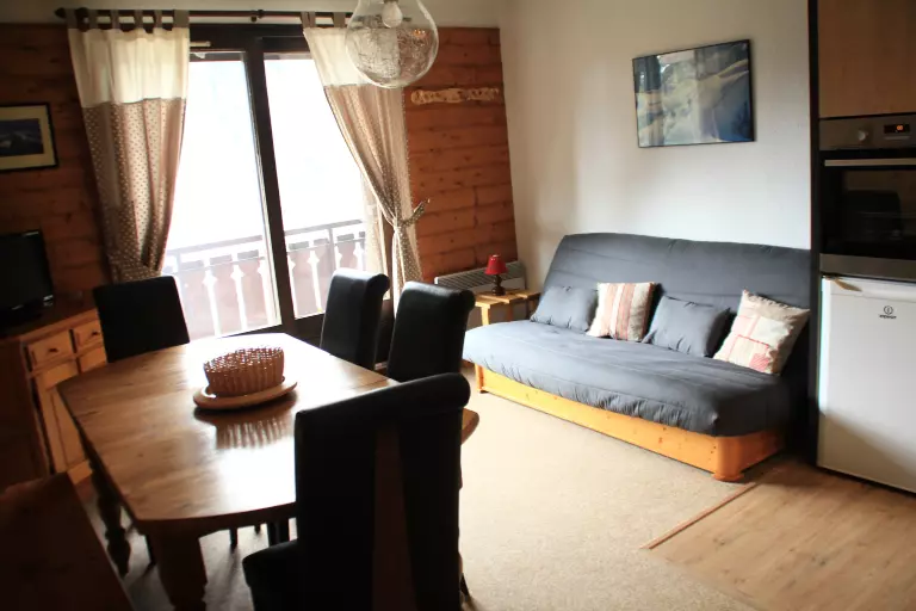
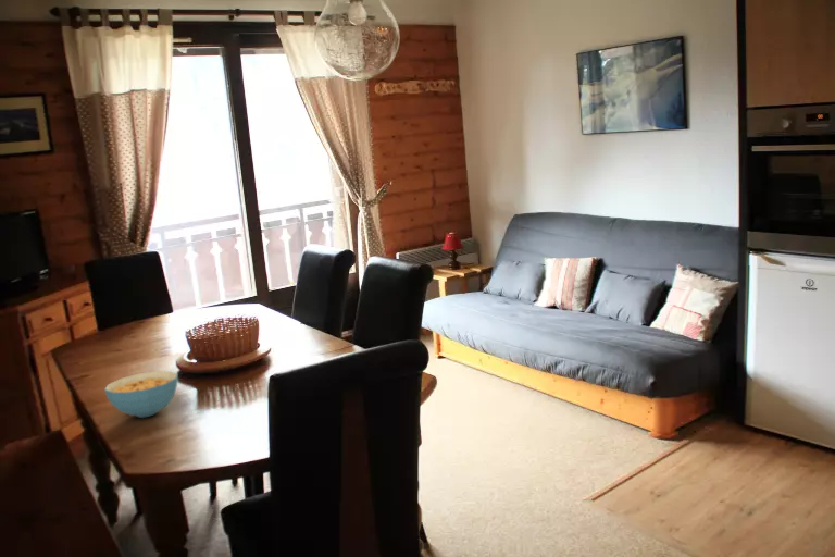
+ cereal bowl (144, 397)
